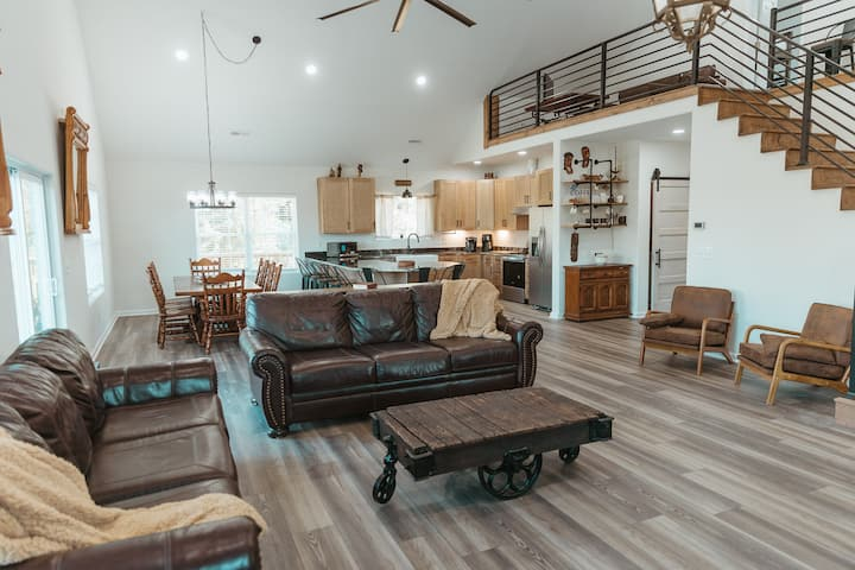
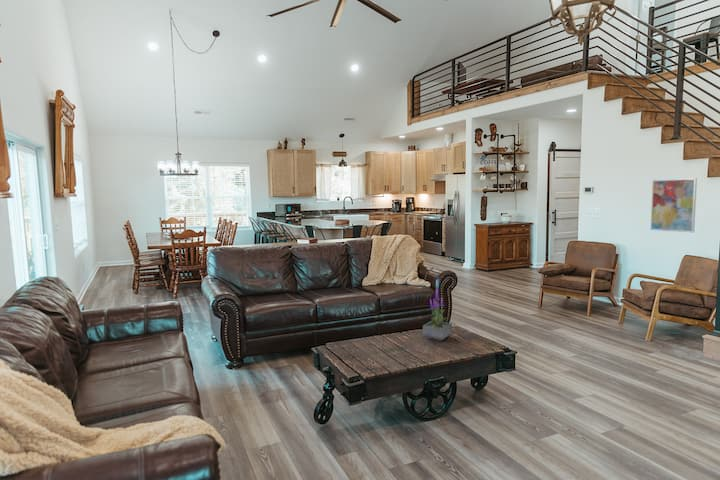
+ potted plant (437, 312)
+ wall art (672, 205)
